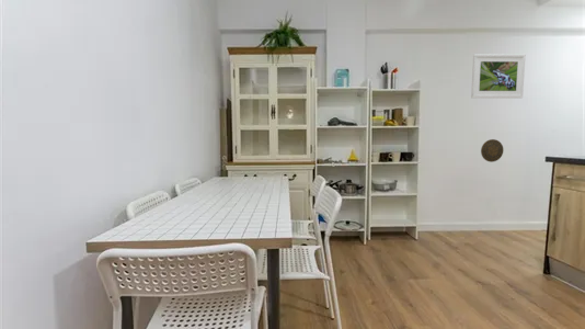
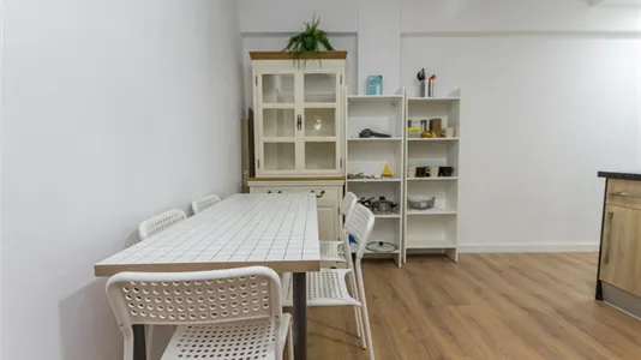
- decorative plate (492, 150)
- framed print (497, 76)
